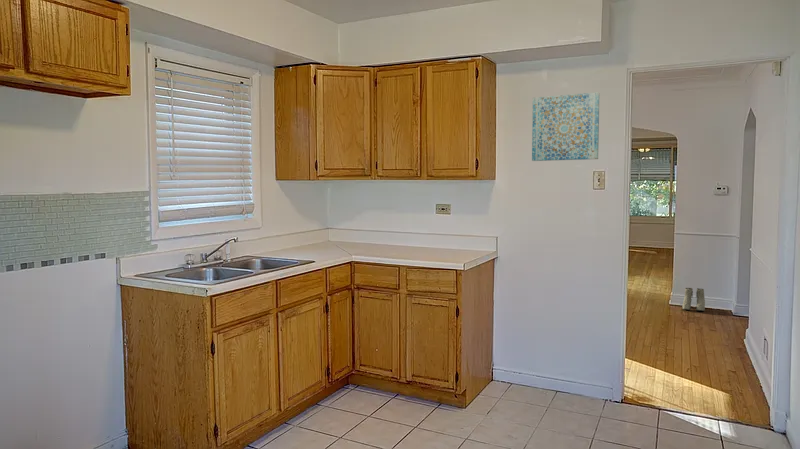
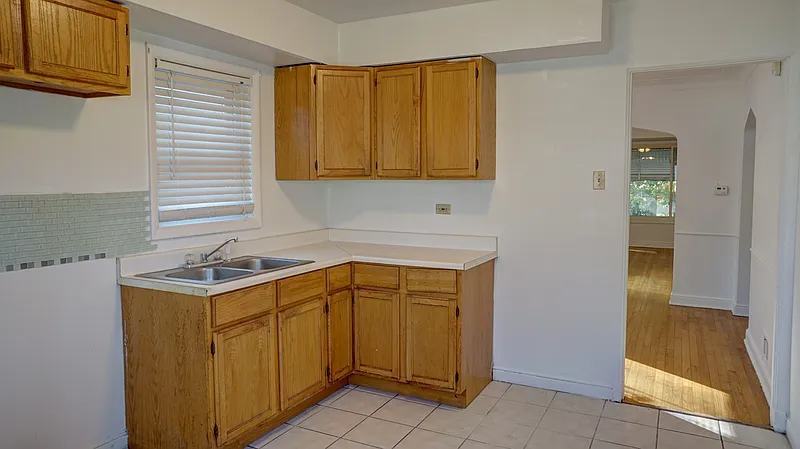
- boots (692, 297)
- wall art (564, 127)
